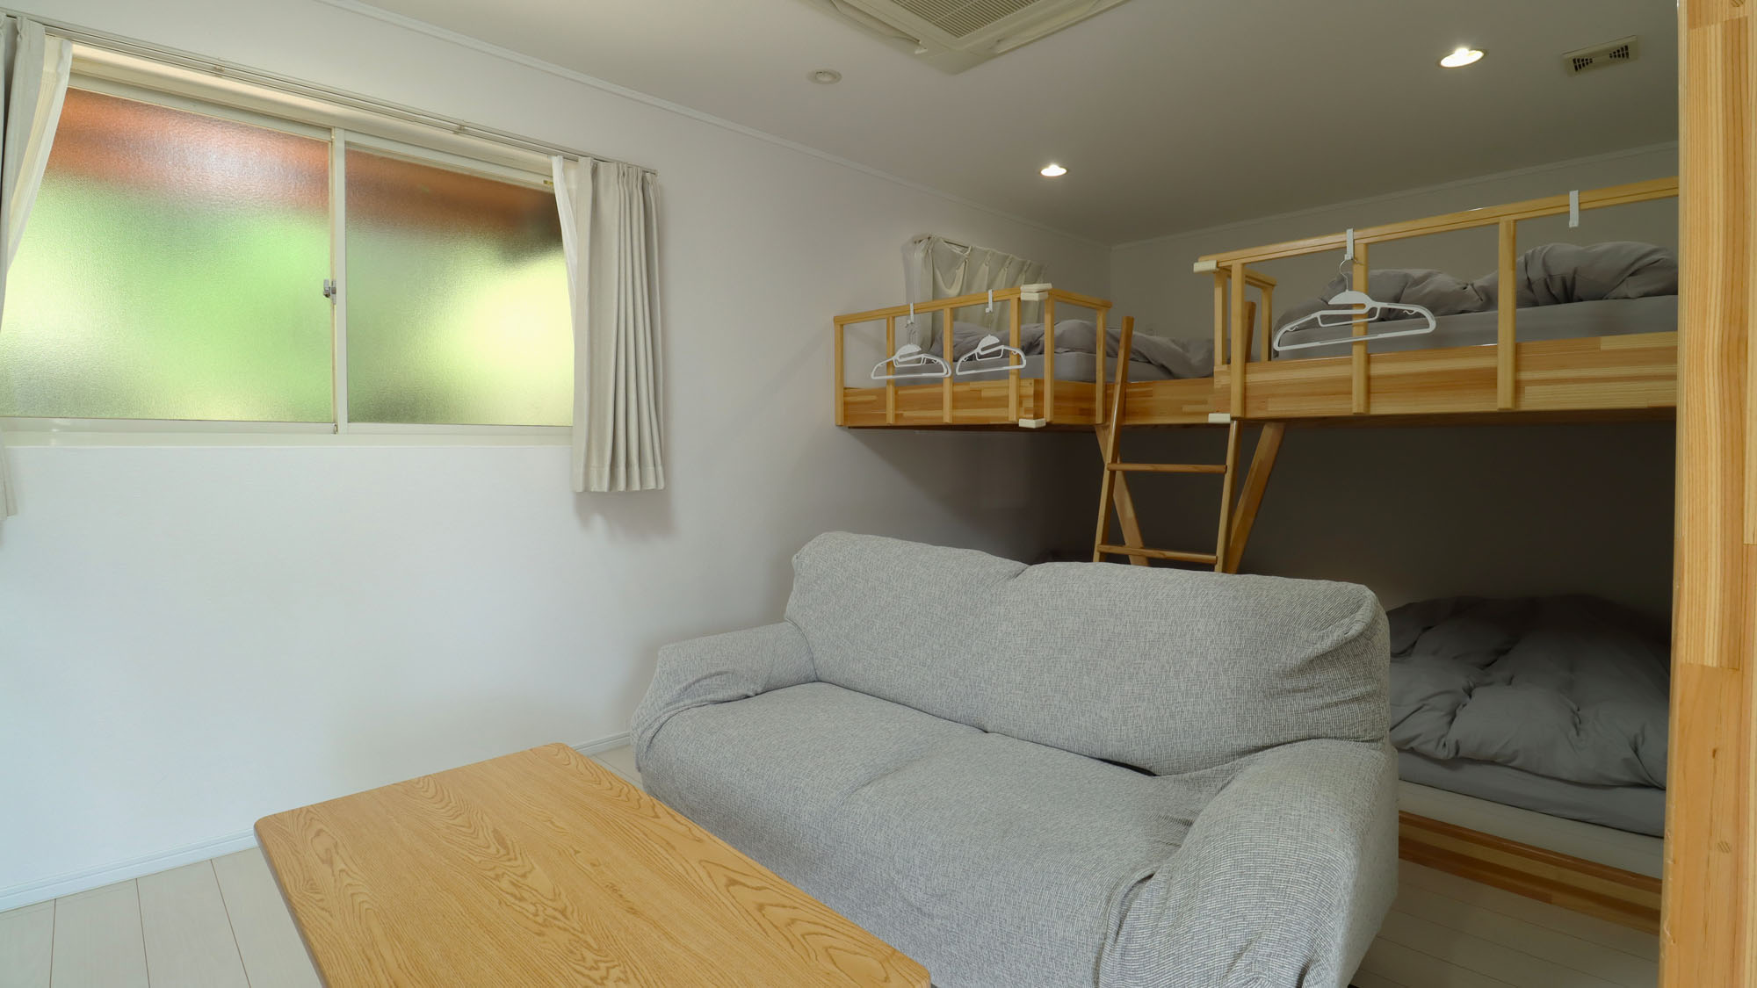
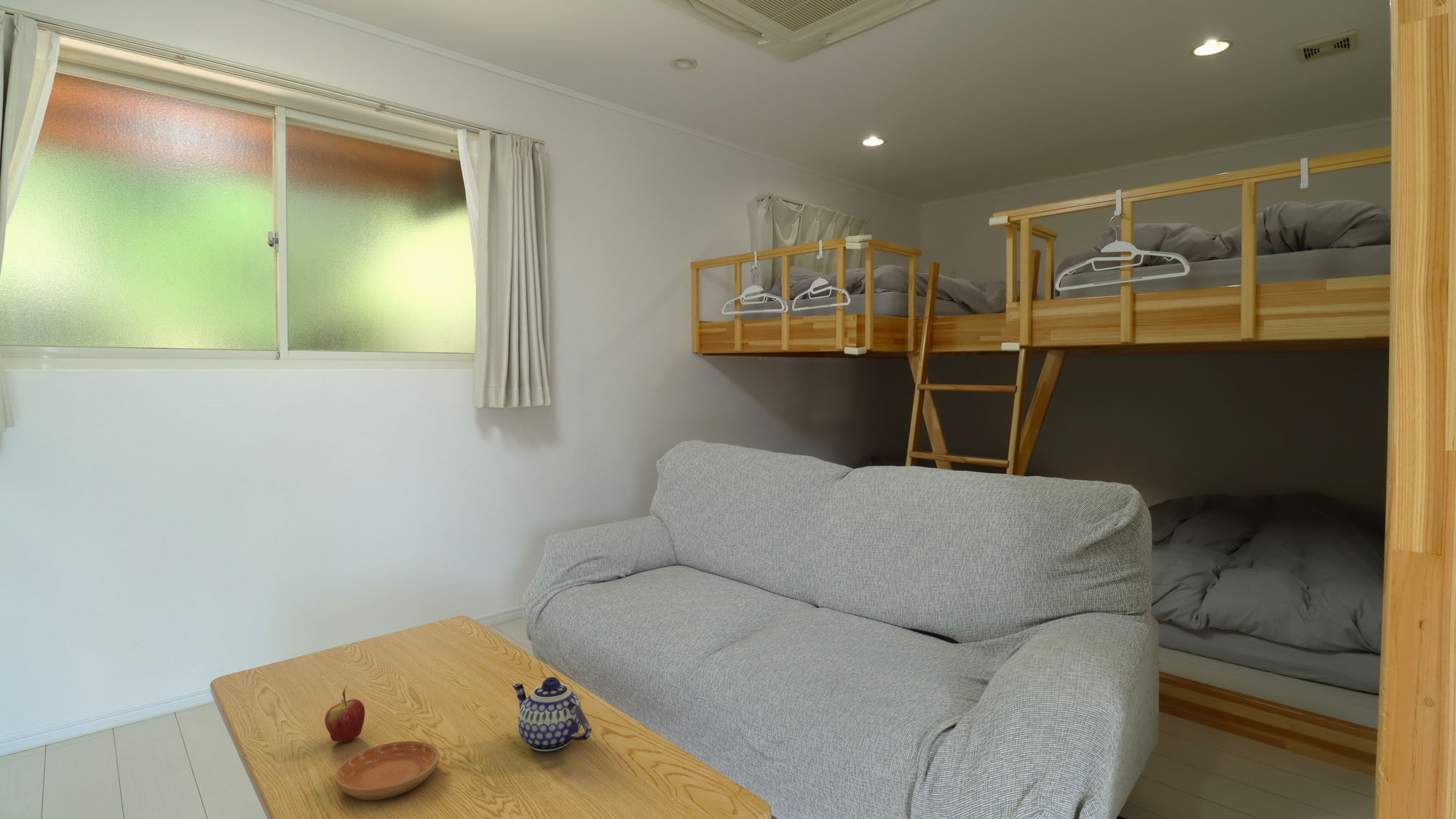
+ teapot (550, 709)
+ saucer (389, 771)
+ fruit (345, 713)
